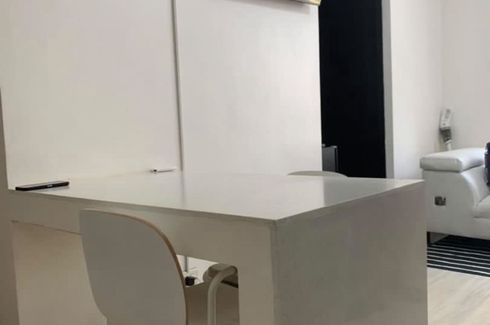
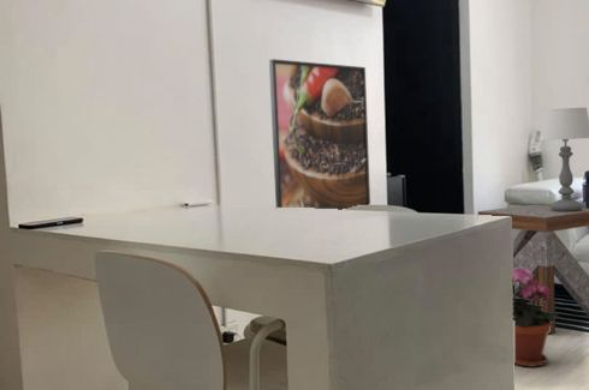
+ potted plant (525, 314)
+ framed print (323, 152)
+ side table (540, 264)
+ table lamp (565, 158)
